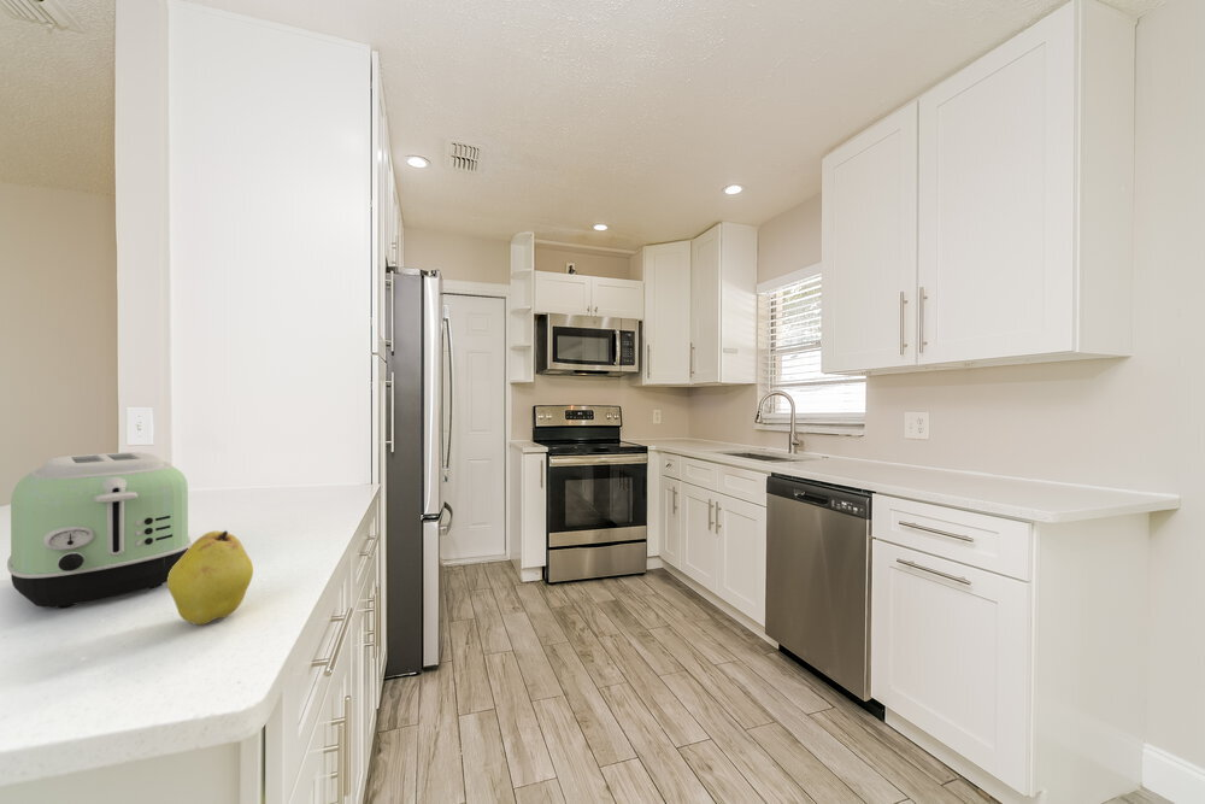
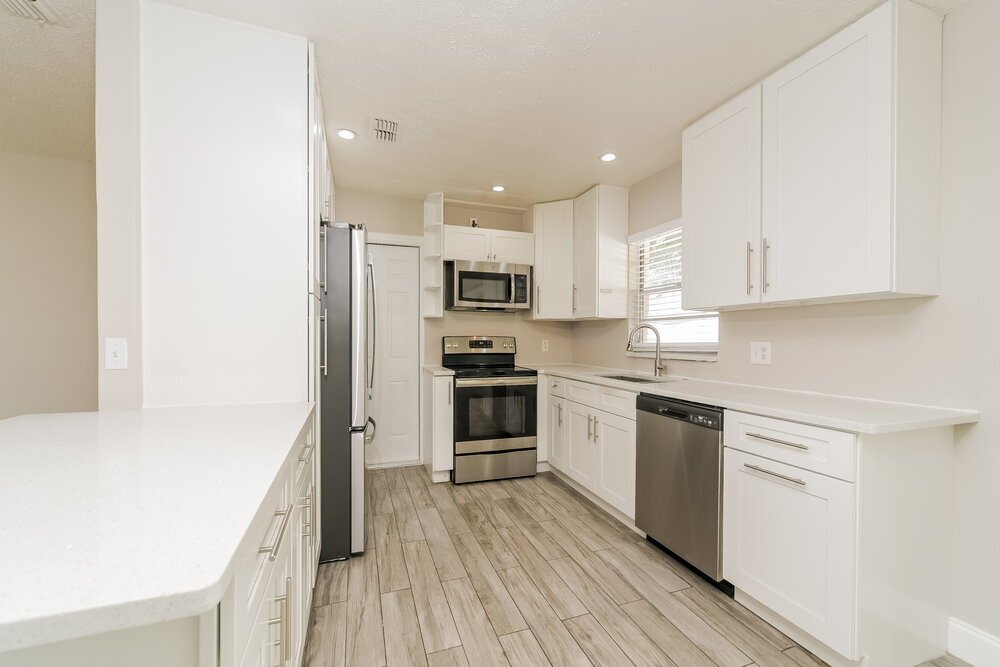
- toaster (106, 521)
- fruit (211, 574)
